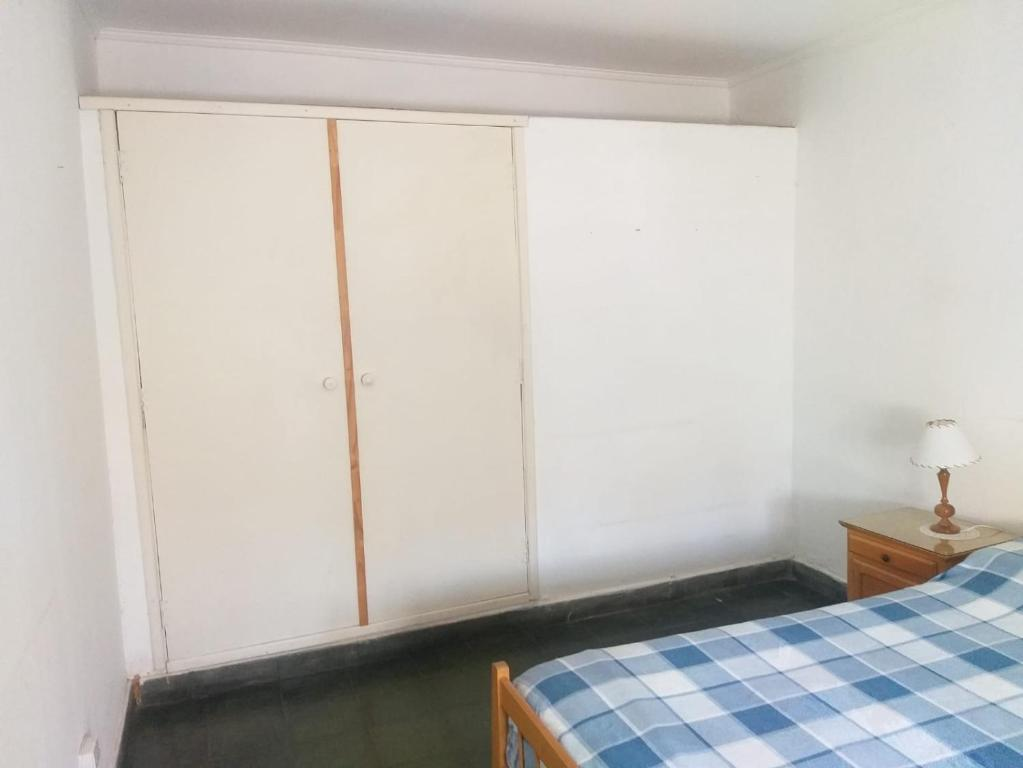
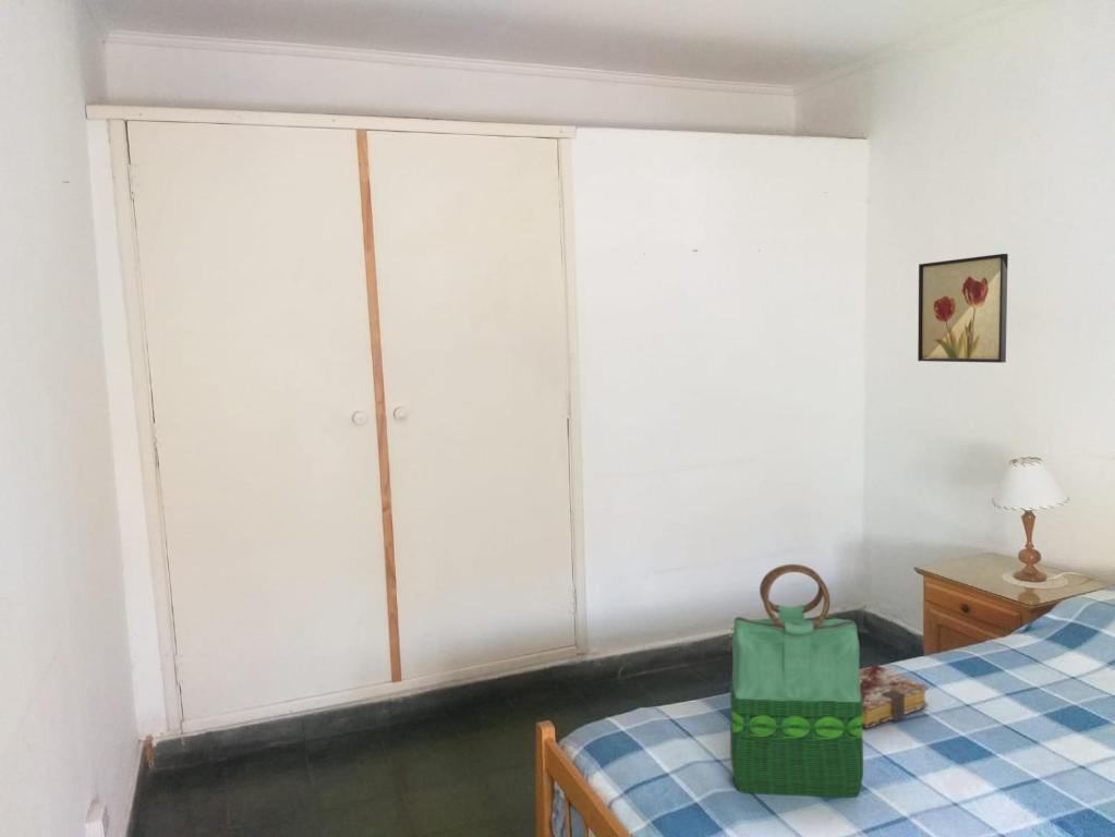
+ book (871, 694)
+ wall art (961, 311)
+ tote bag (793, 677)
